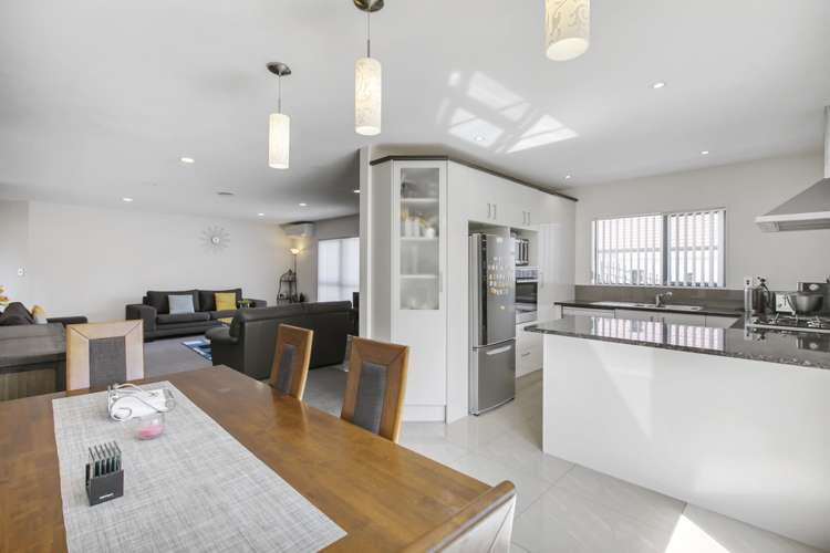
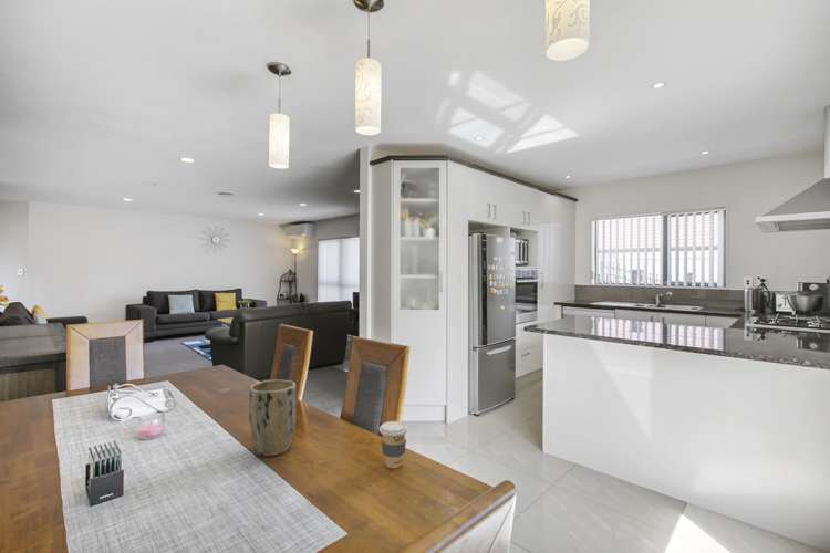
+ coffee cup (393, 445)
+ plant pot (272, 417)
